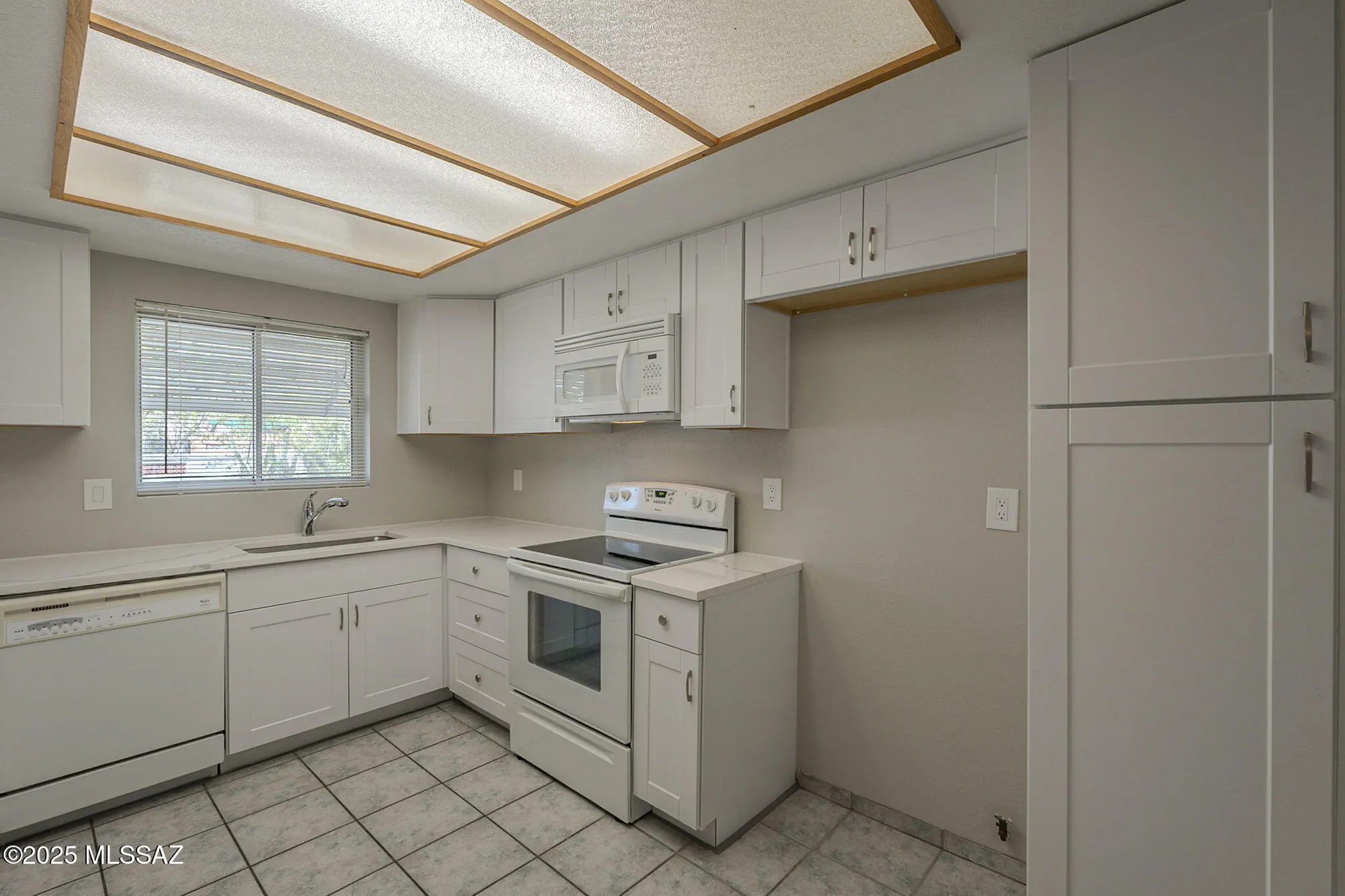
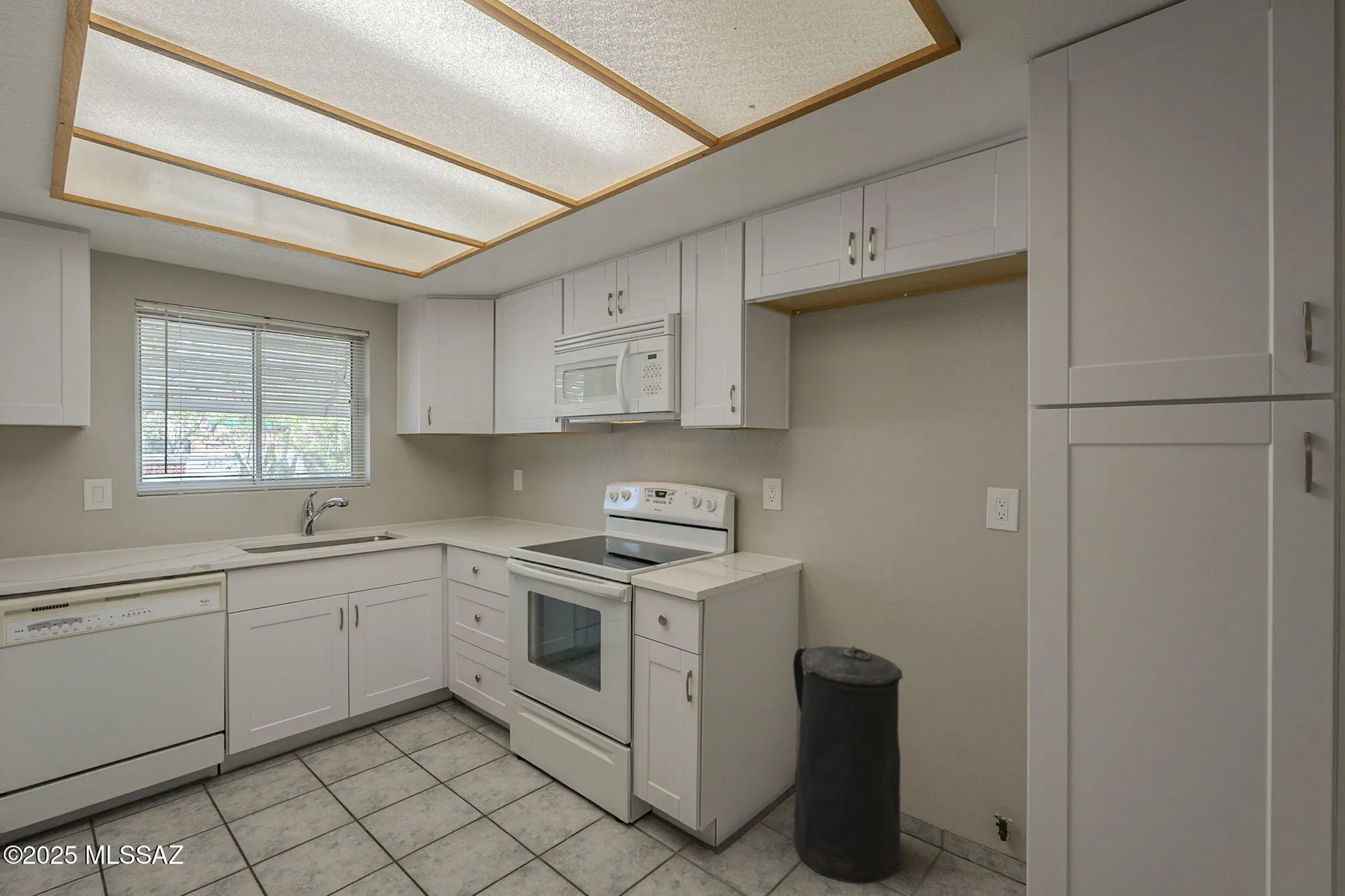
+ trash can (837, 743)
